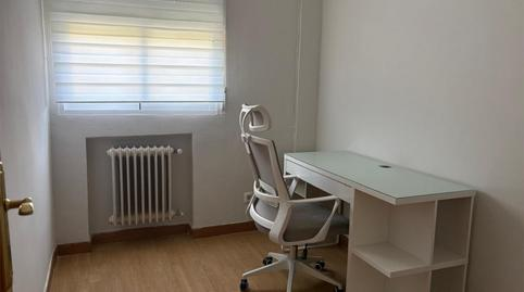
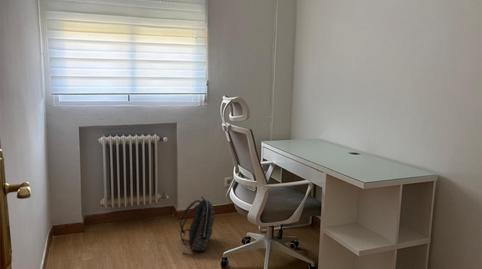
+ backpack (197, 221)
